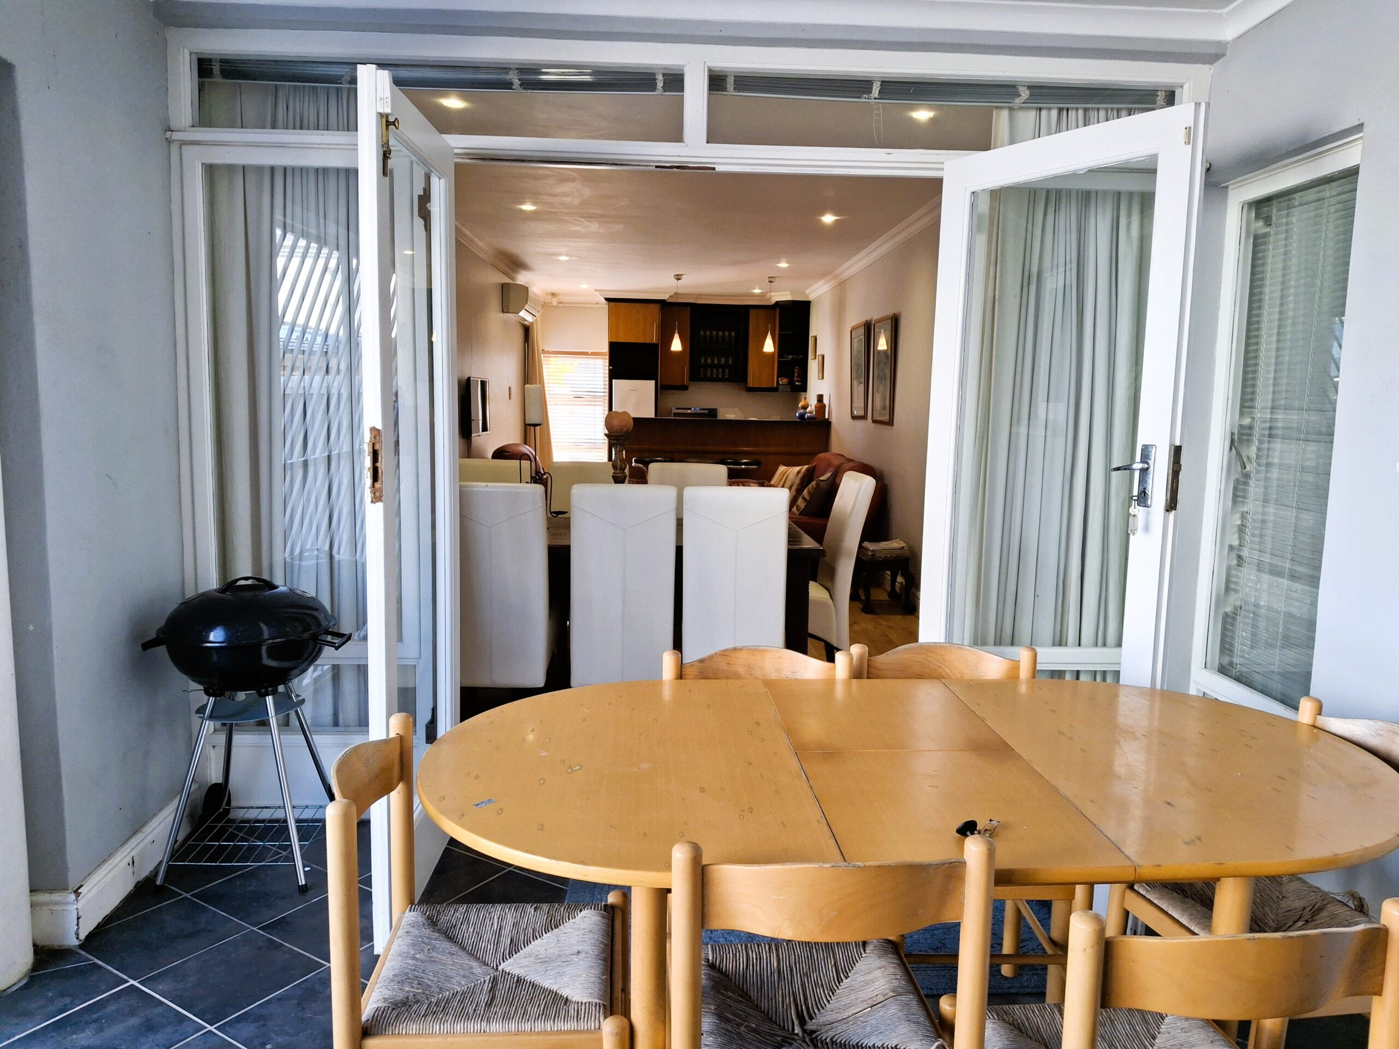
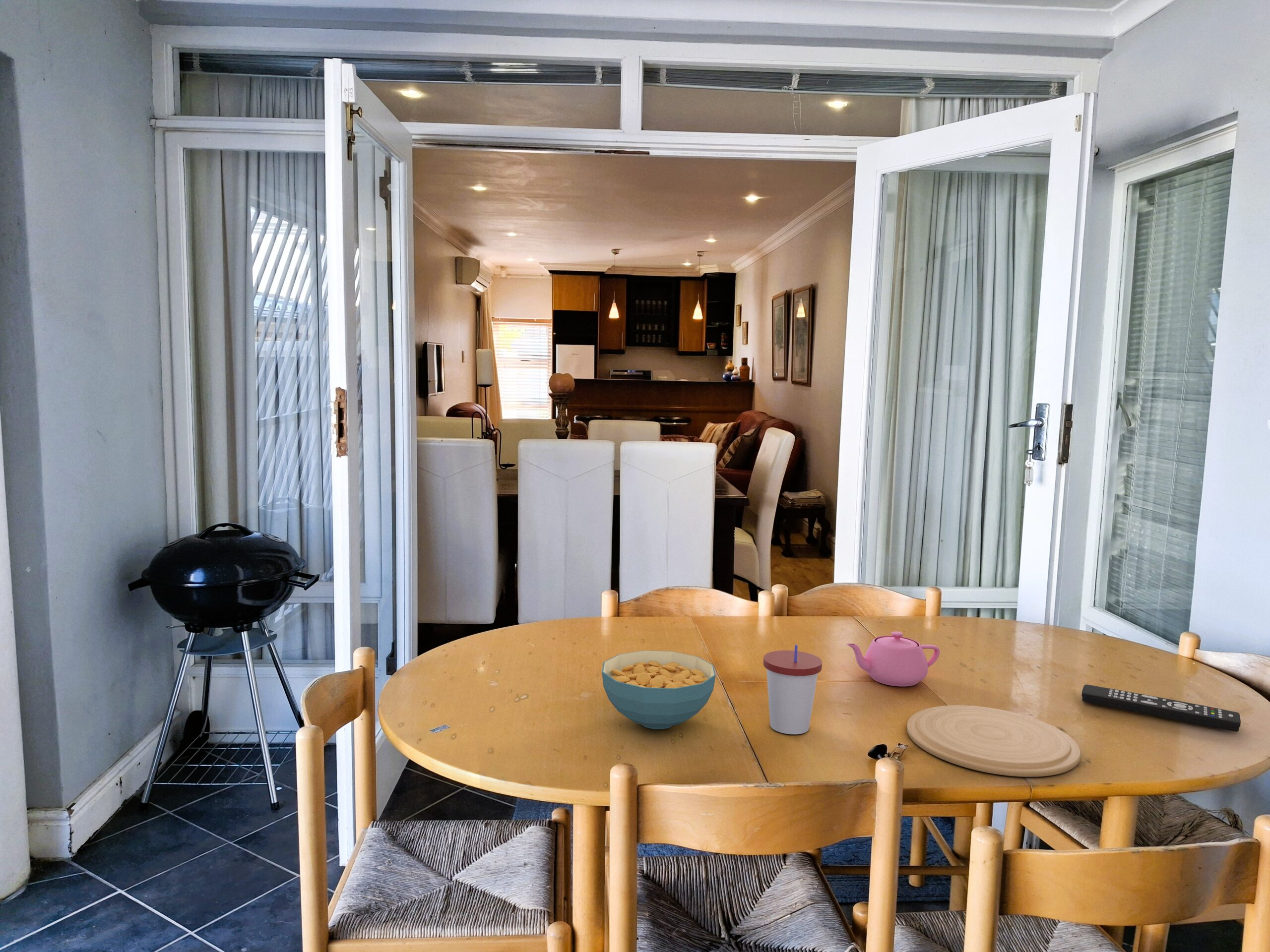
+ teapot (892, 656)
+ plate (991, 736)
+ remote control (1158, 707)
+ cereal bowl (658, 695)
+ cup (791, 684)
